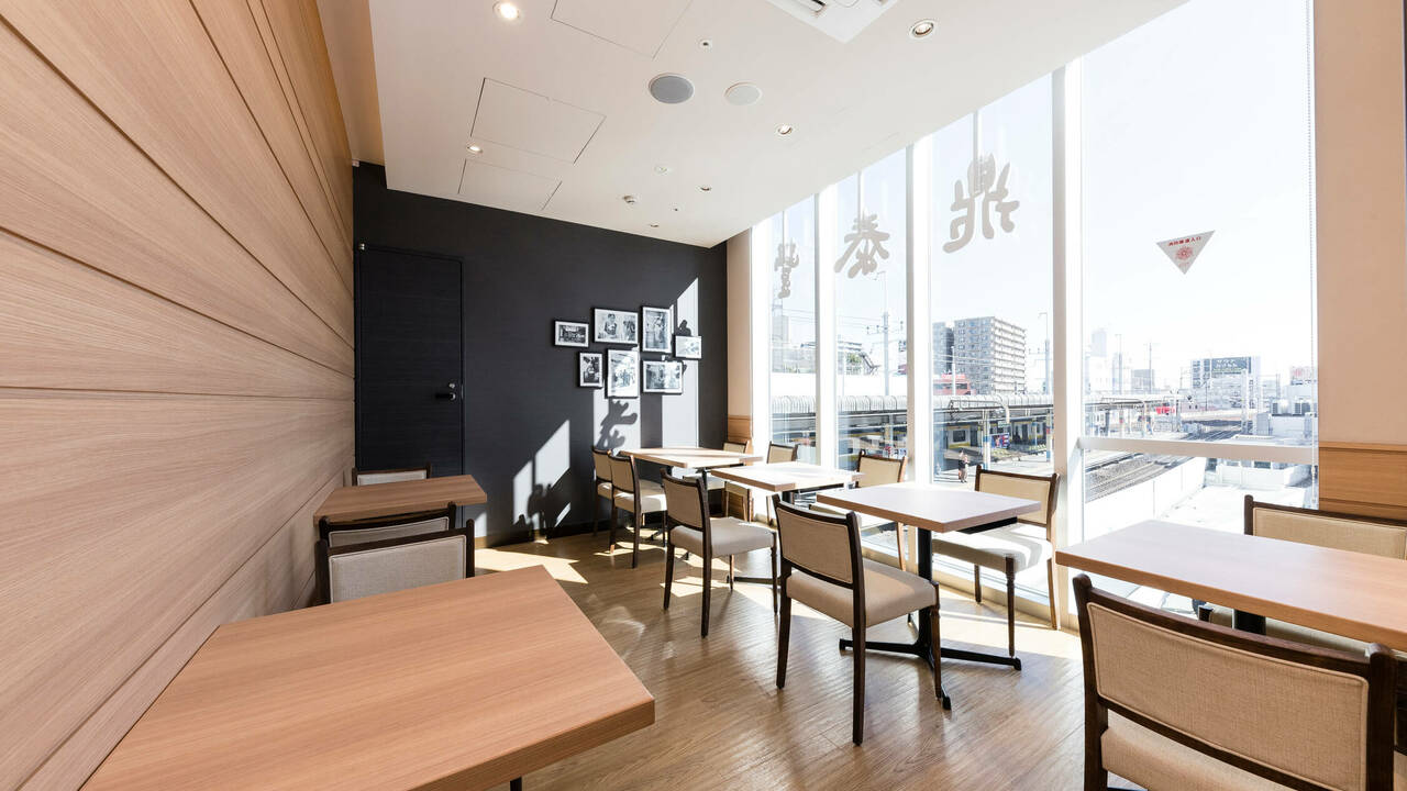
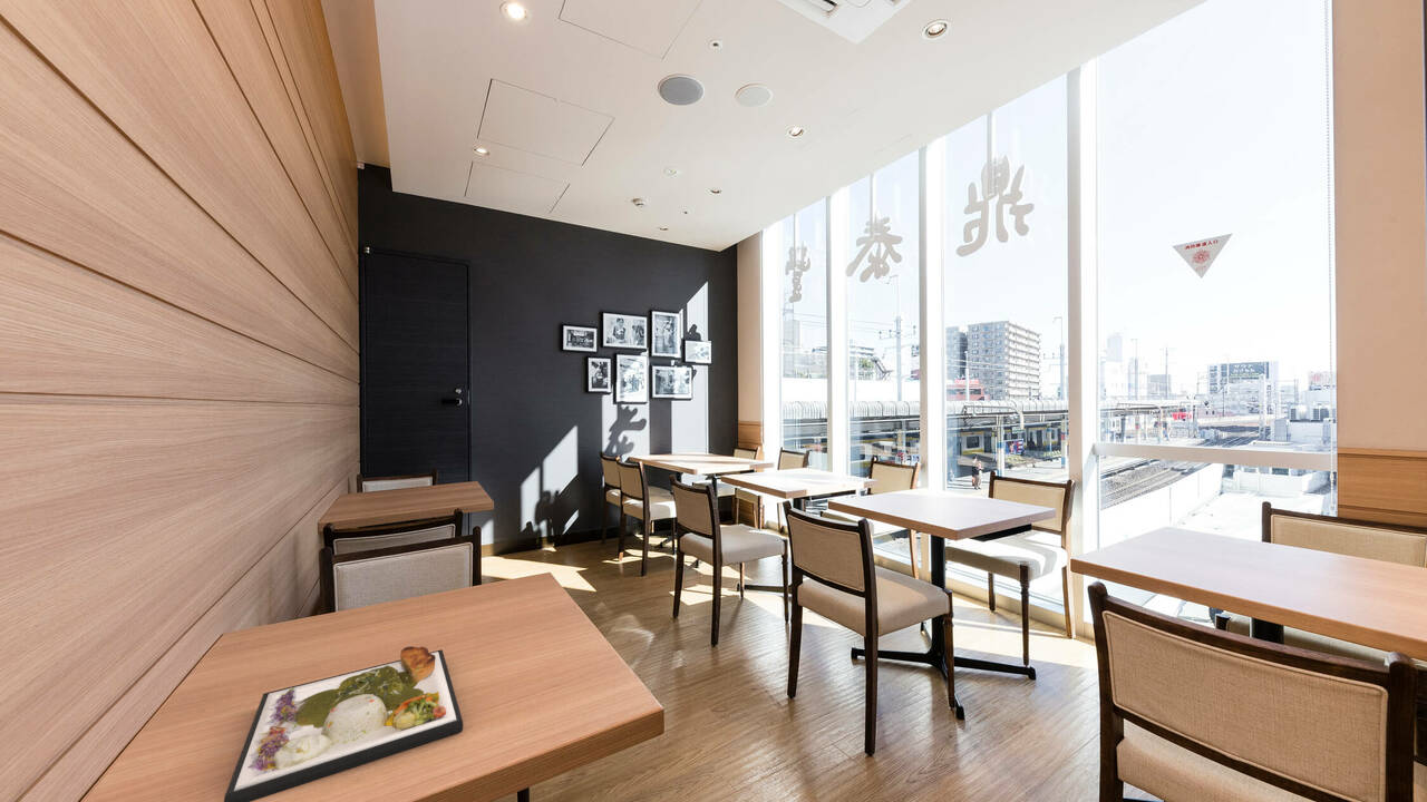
+ dinner plate (358, 703)
